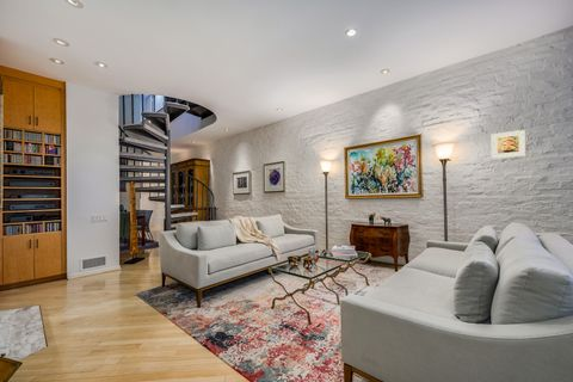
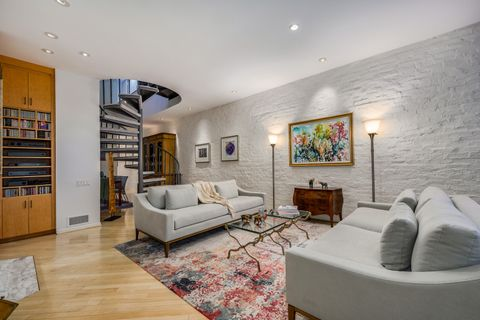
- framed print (507, 144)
